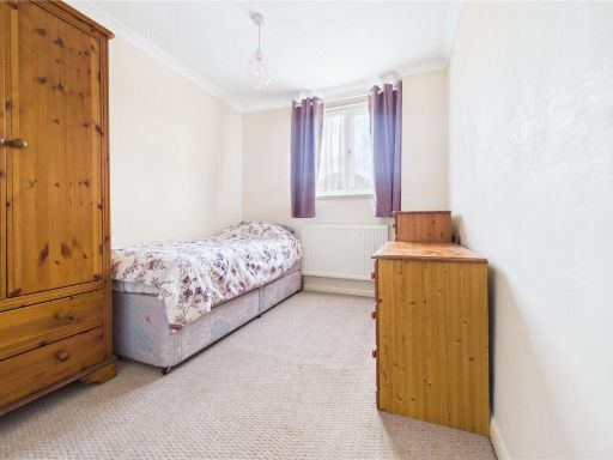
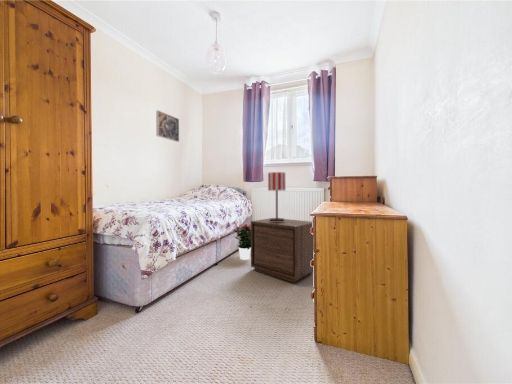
+ nightstand (283, 246)
+ table lamp (276, 196)
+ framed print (168, 127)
+ potted flower (244, 241)
